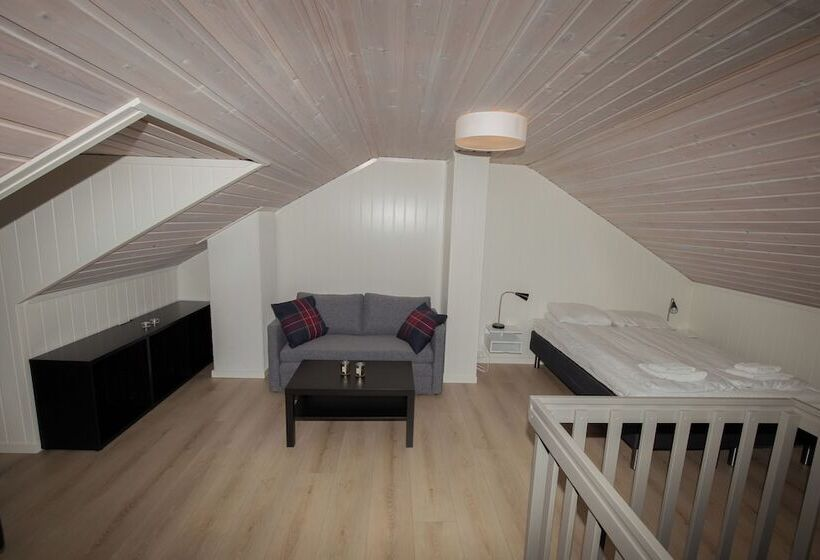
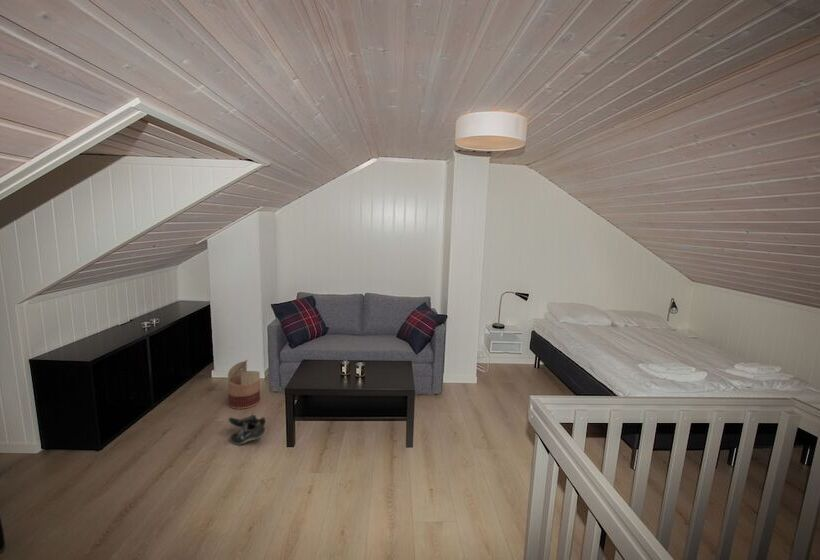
+ basket (244, 383)
+ shoe (247, 427)
